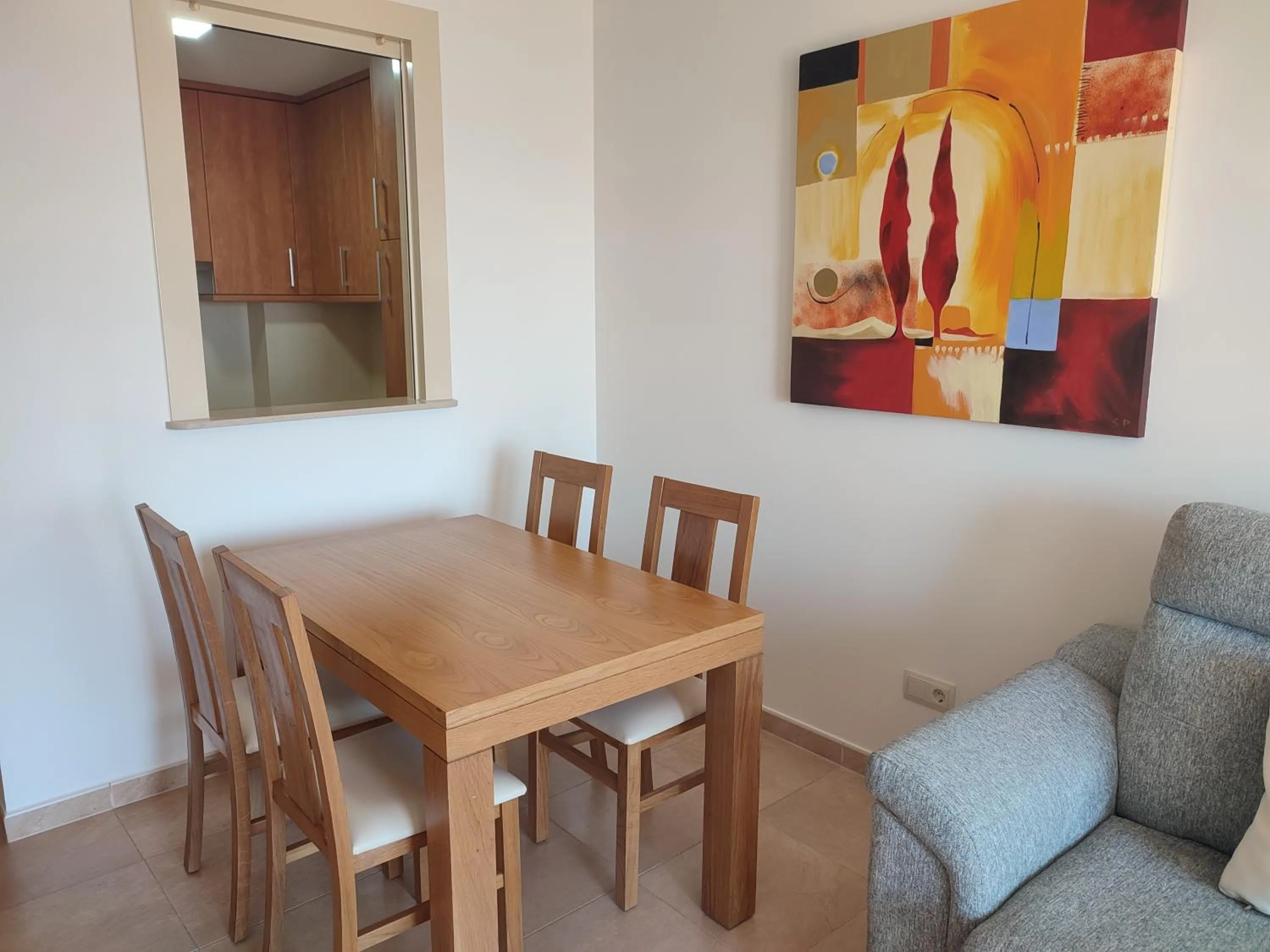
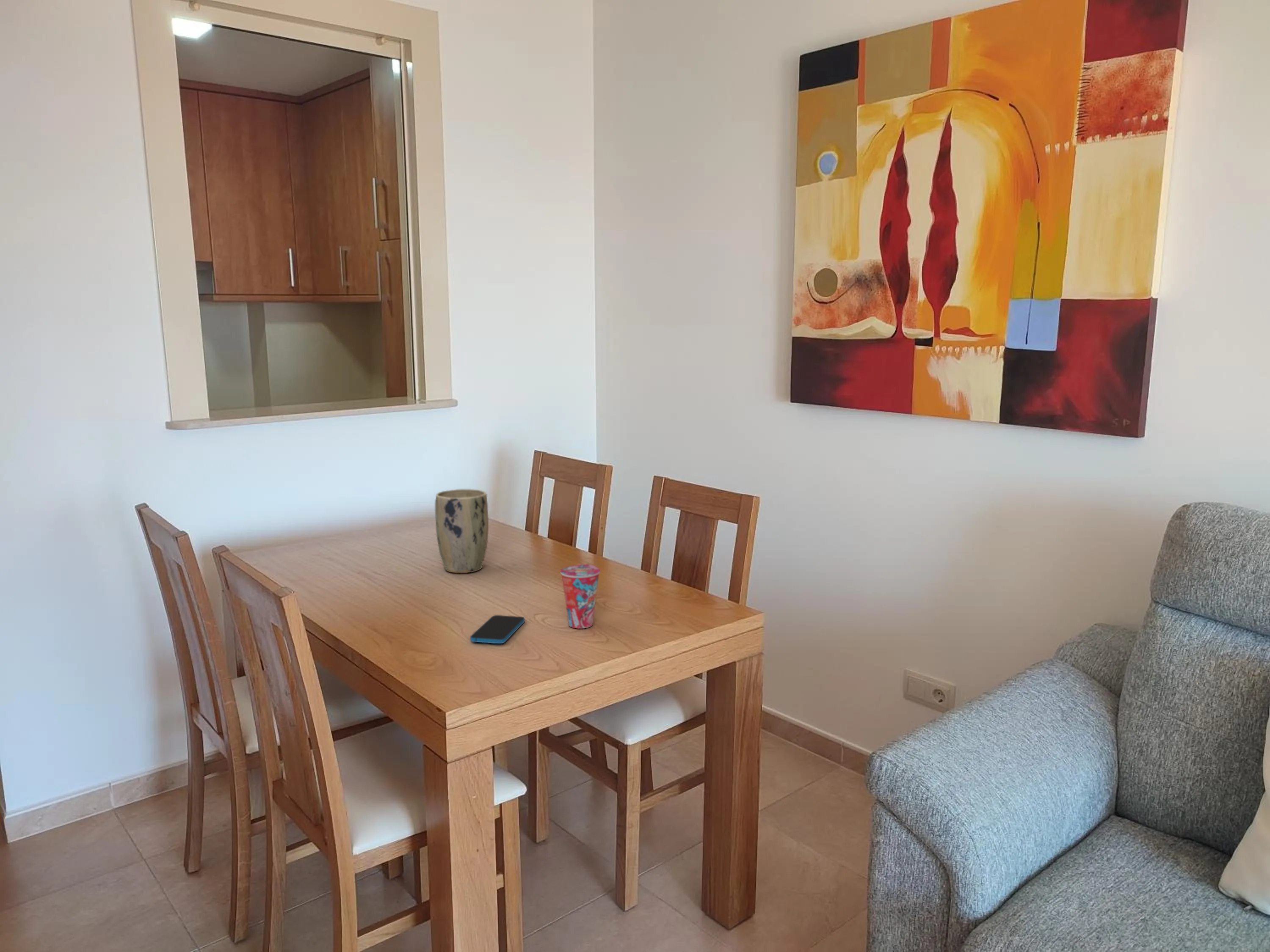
+ plant pot (462, 531)
+ smartphone (498, 629)
+ cup (580, 597)
